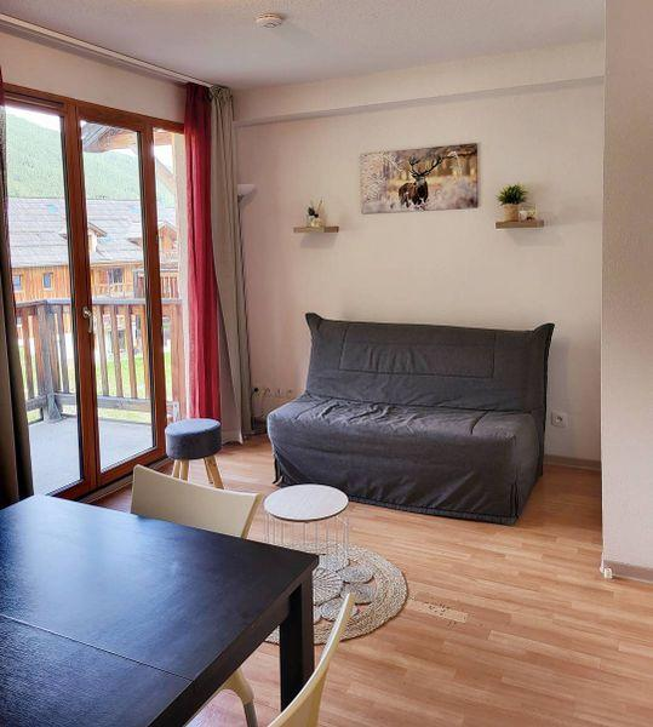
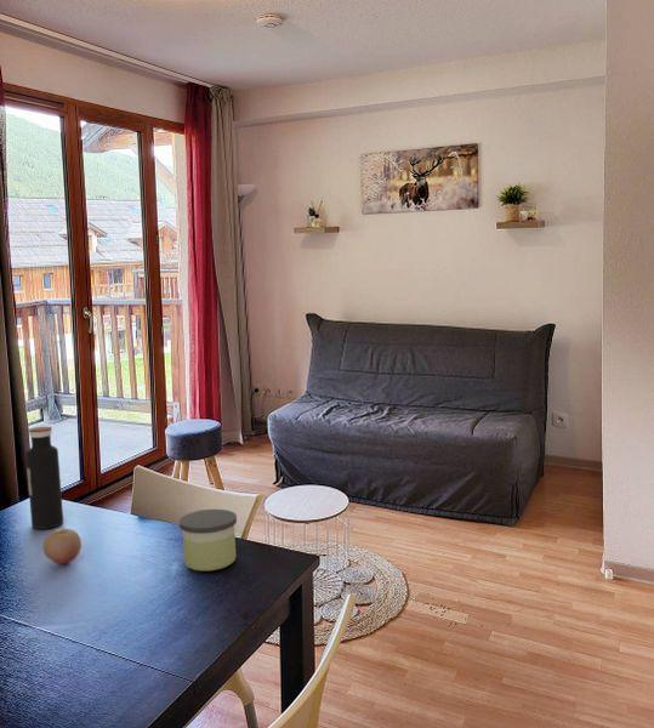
+ candle (209, 540)
+ water bottle (44, 476)
+ fruit (62, 546)
